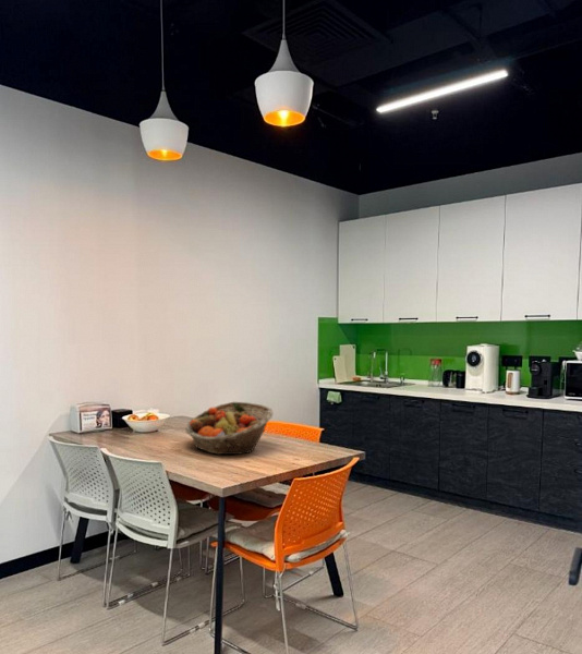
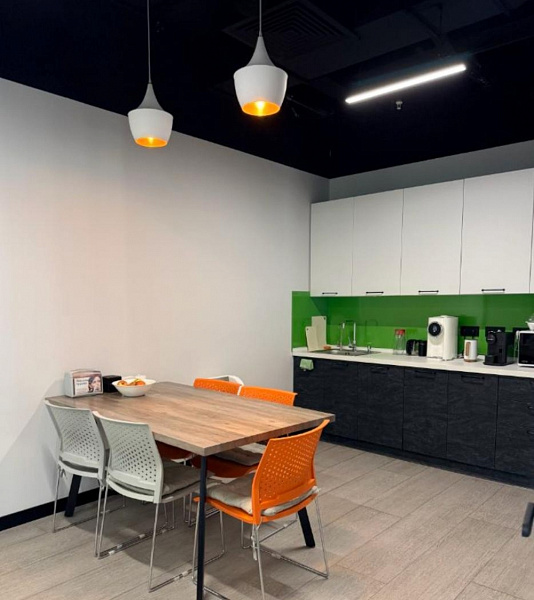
- fruit basket (229, 426)
